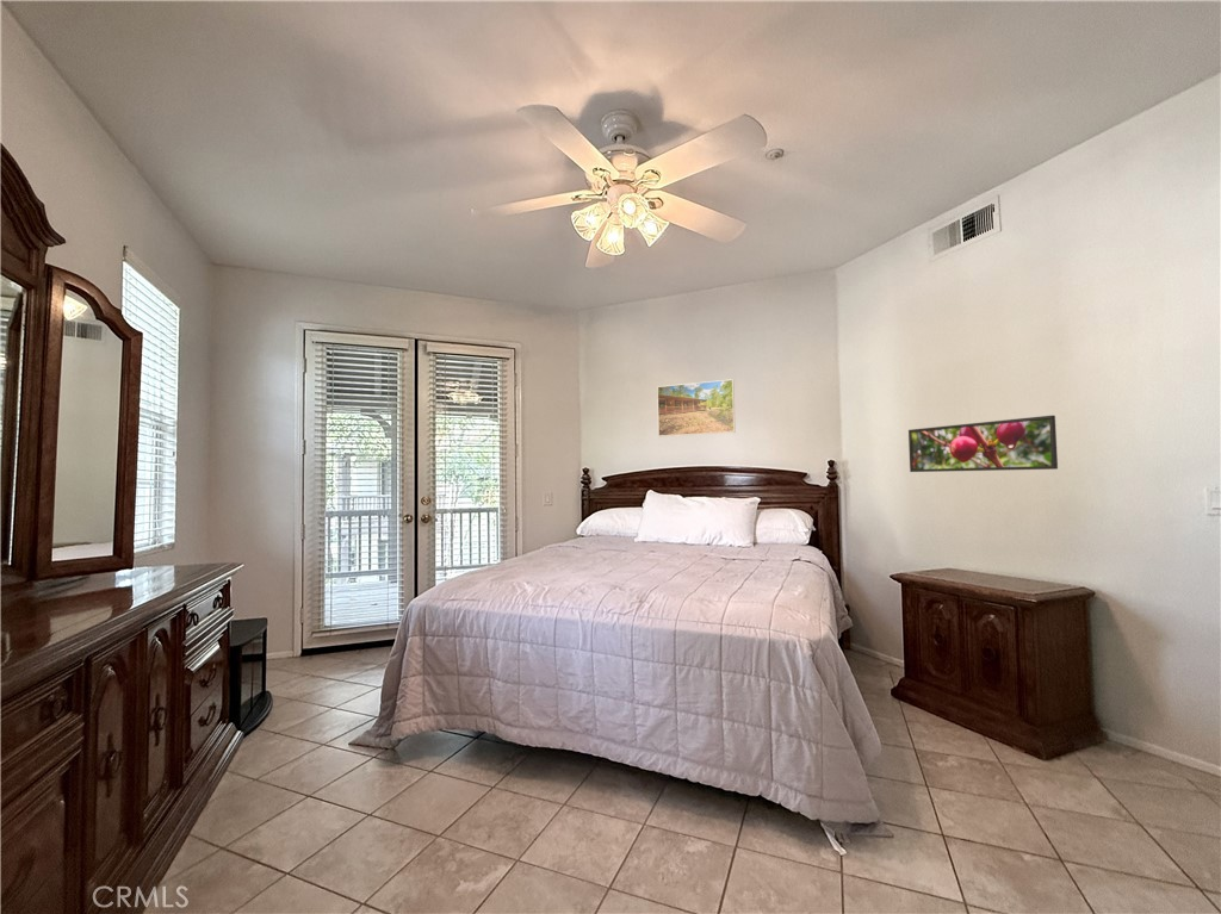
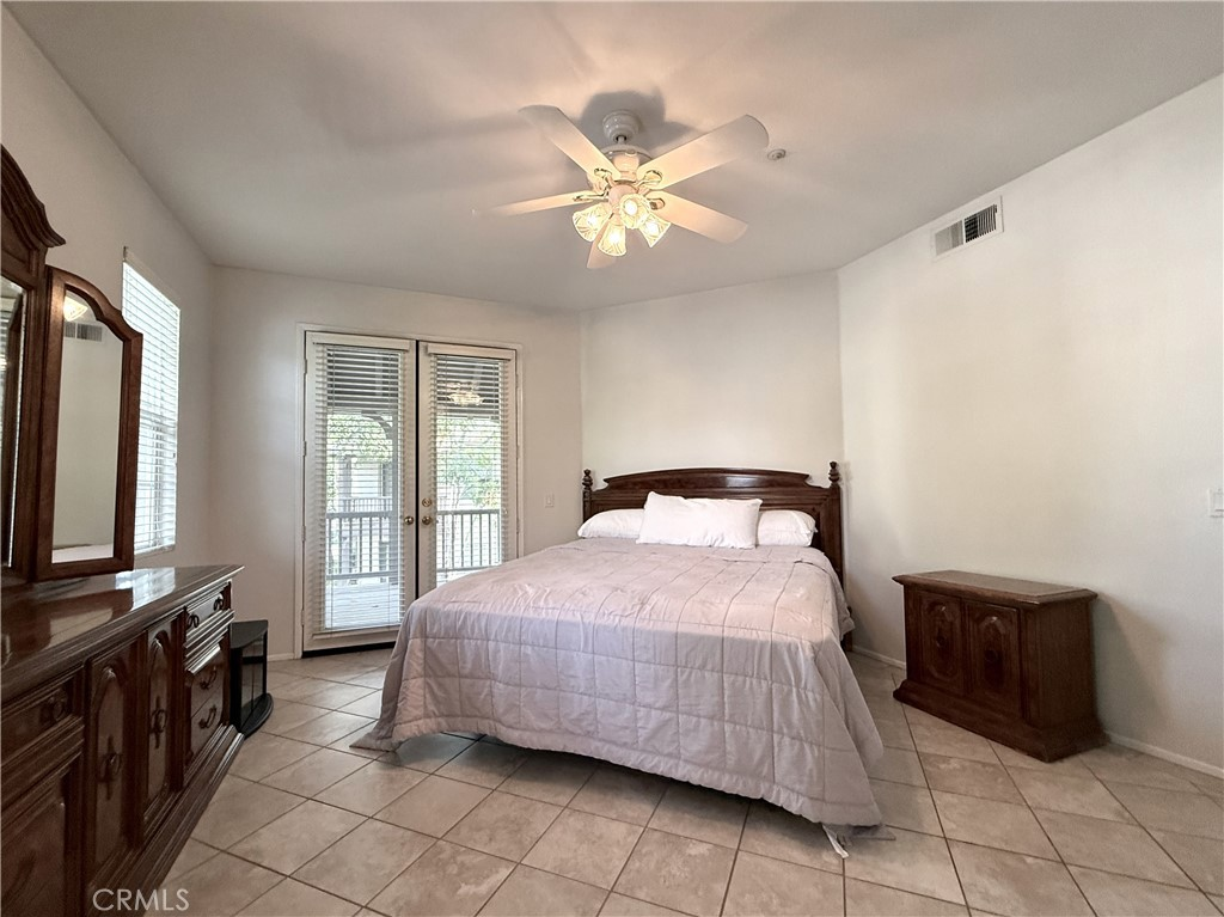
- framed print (973, 447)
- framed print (694, 409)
